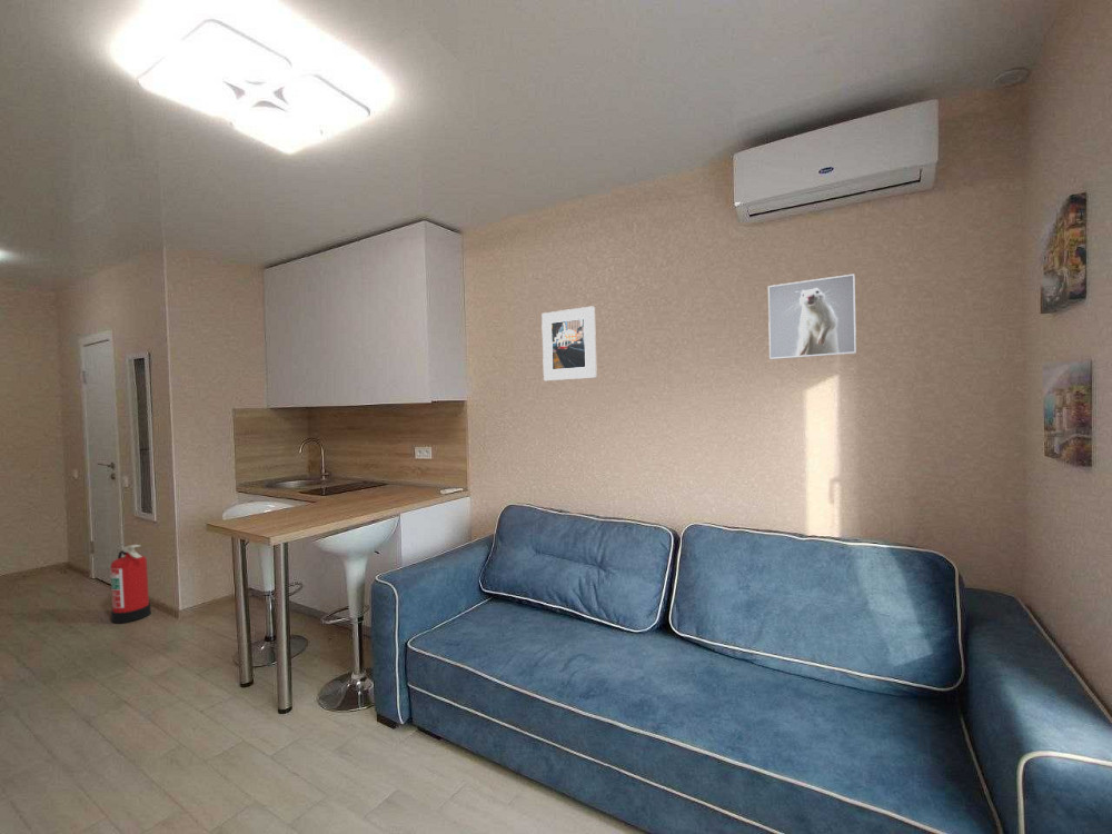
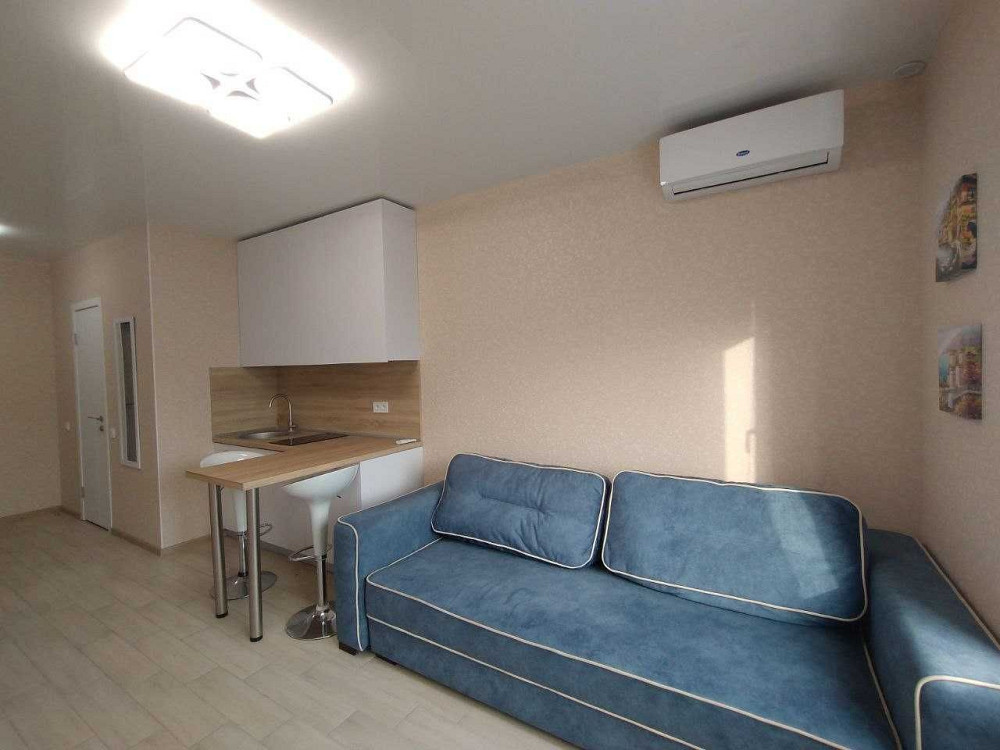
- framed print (568, 344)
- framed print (811, 318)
- fire extinguisher (129, 579)
